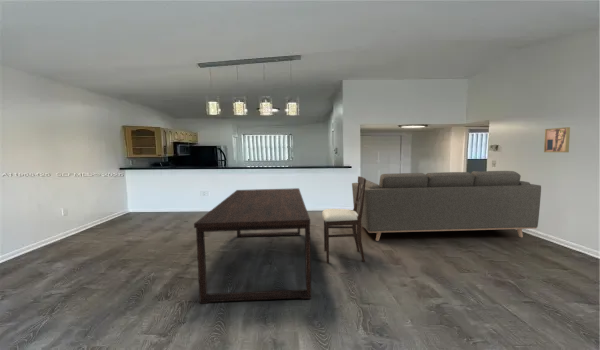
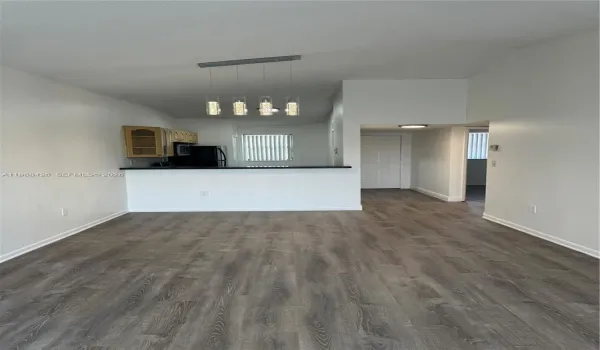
- dining table (263, 229)
- wall art (556, 140)
- sofa (427, 197)
- chair (343, 217)
